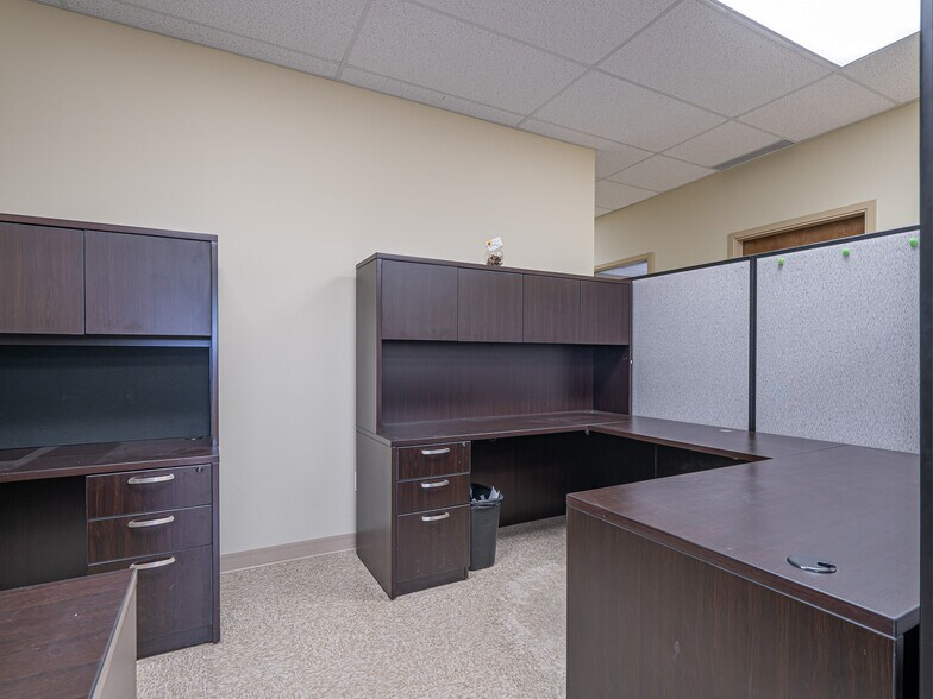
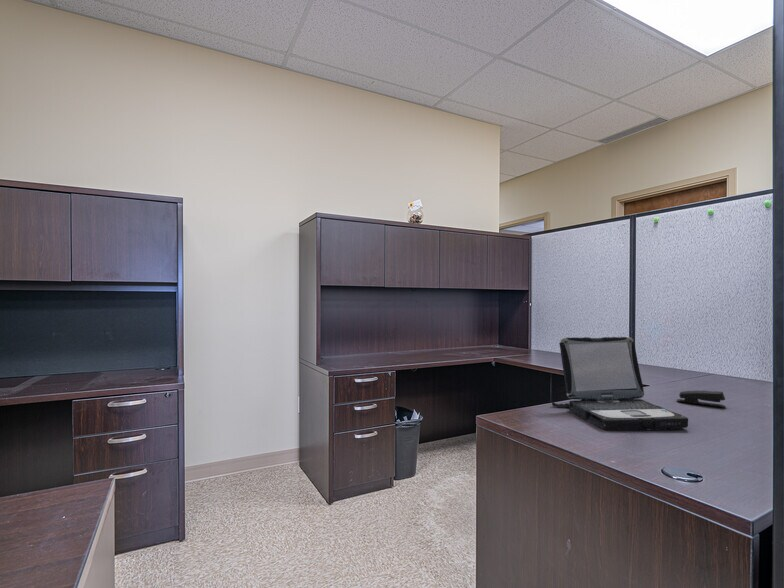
+ laptop (615, 378)
+ stapler (700, 396)
